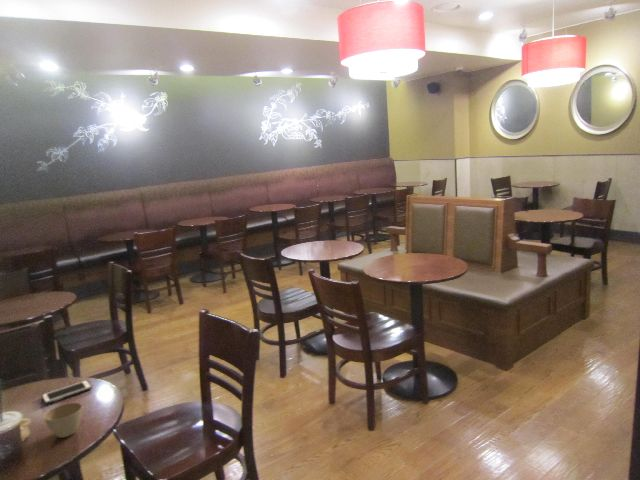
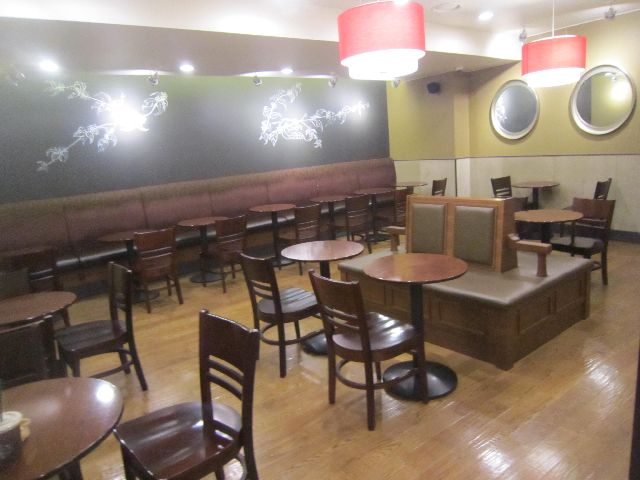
- flower pot (65, 421)
- cell phone (67, 391)
